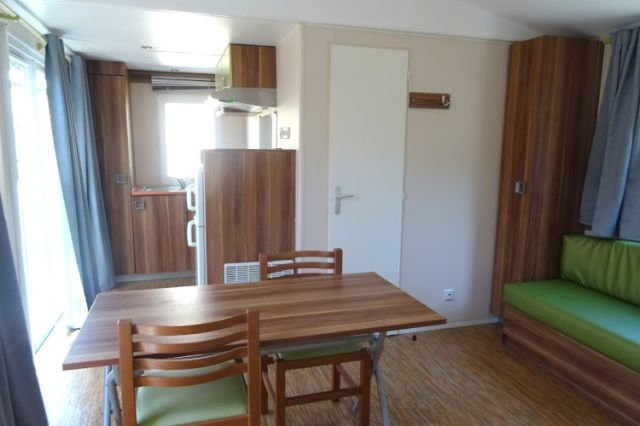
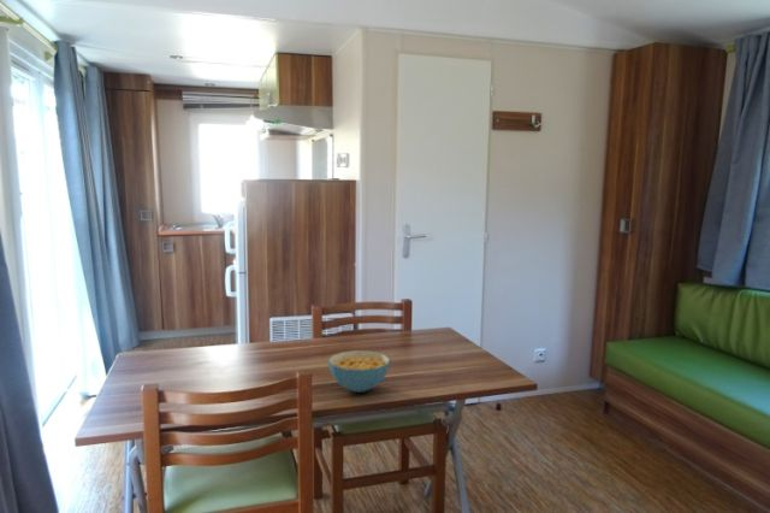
+ cereal bowl (359, 373)
